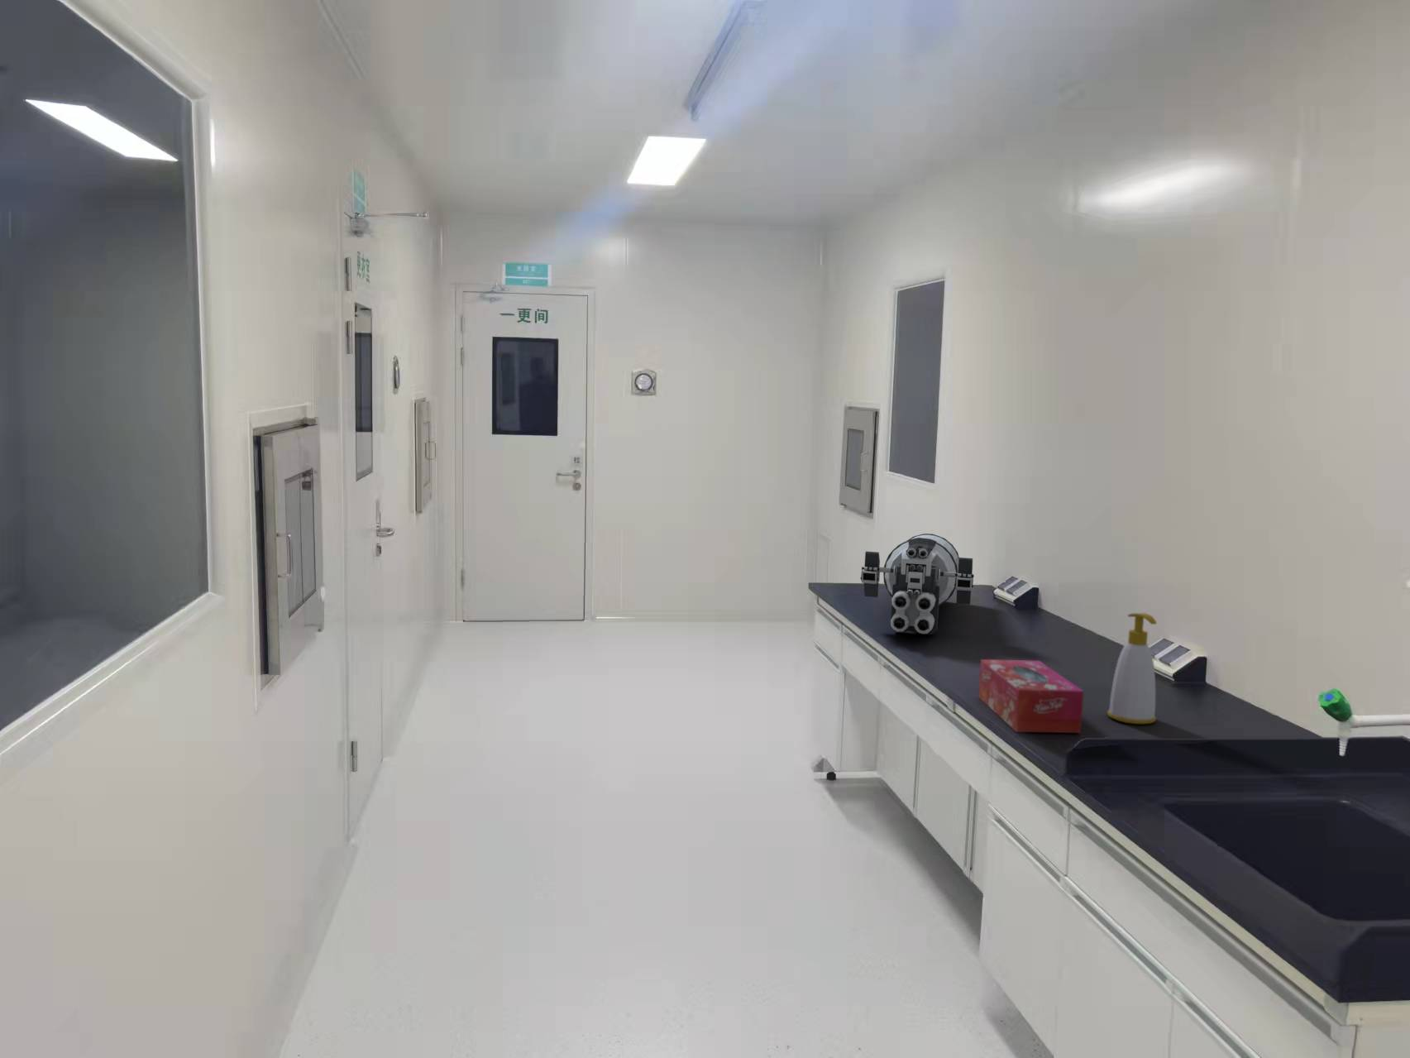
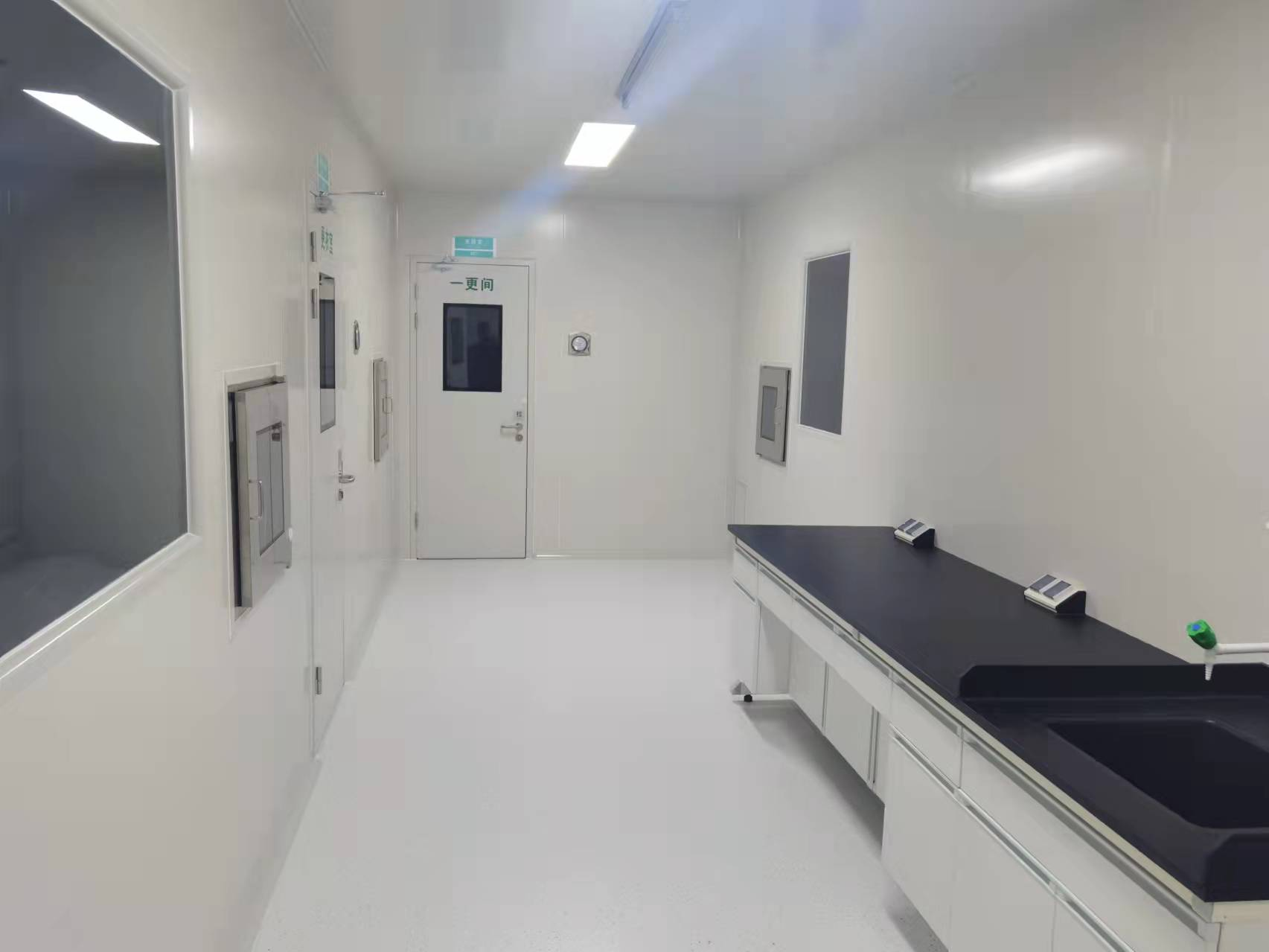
- soap bottle (1136, 666)
- tissue box (1028, 693)
- laboratory equipment (920, 578)
